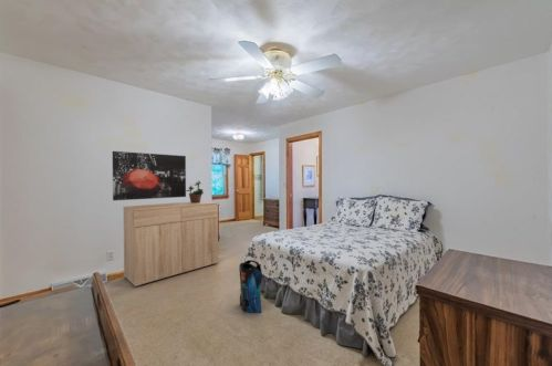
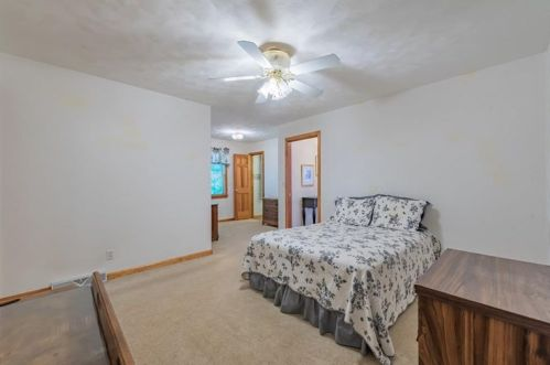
- potted plant (196, 190)
- pouch (248, 285)
- dresser (174, 237)
- wall art (152, 176)
